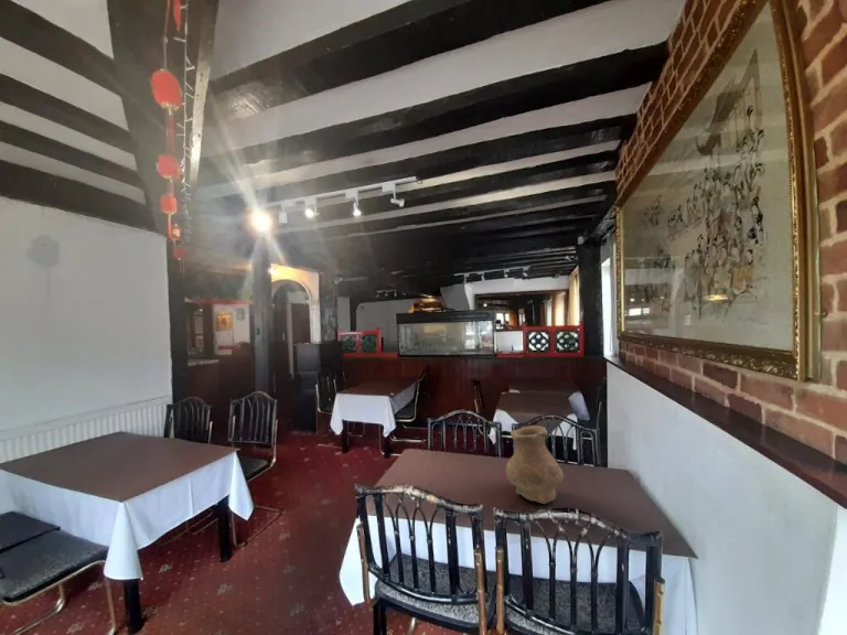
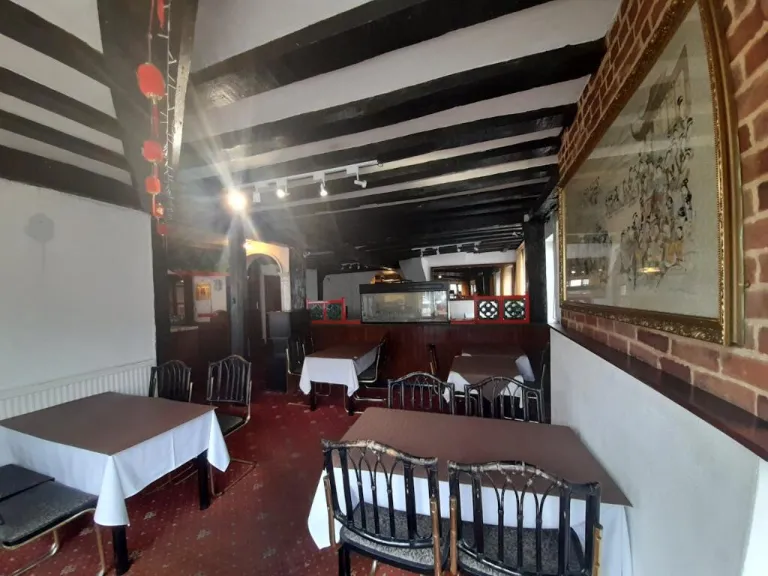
- vase (533, 462)
